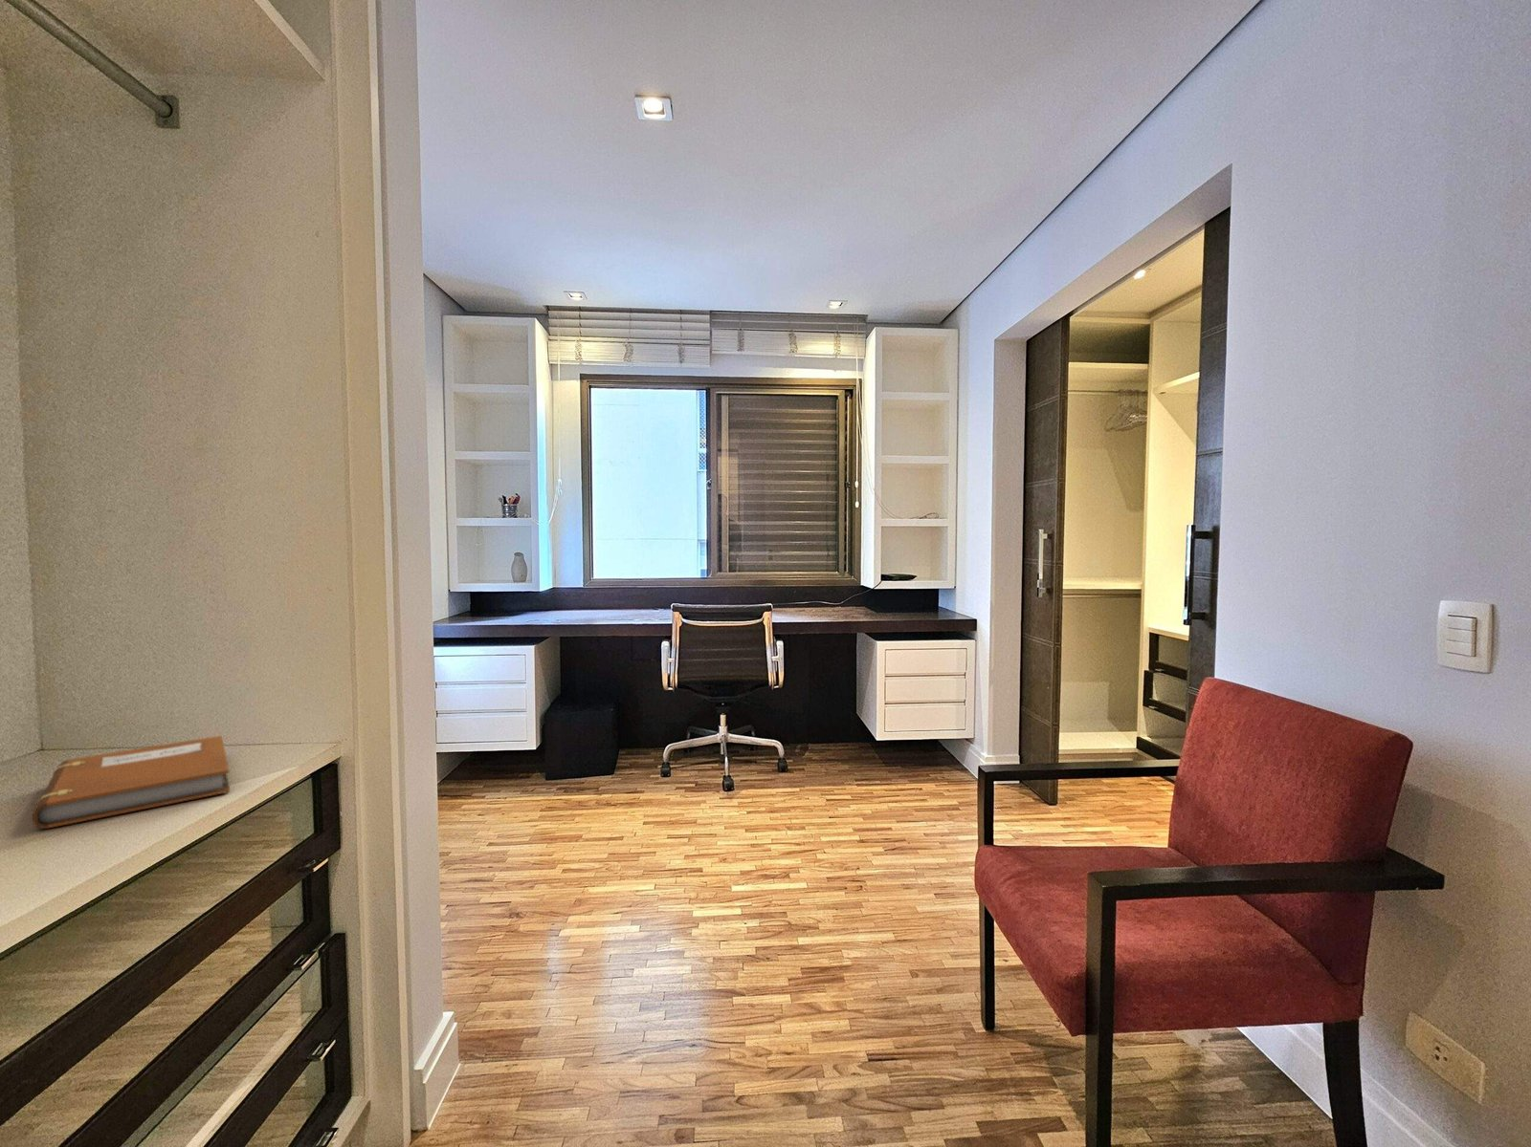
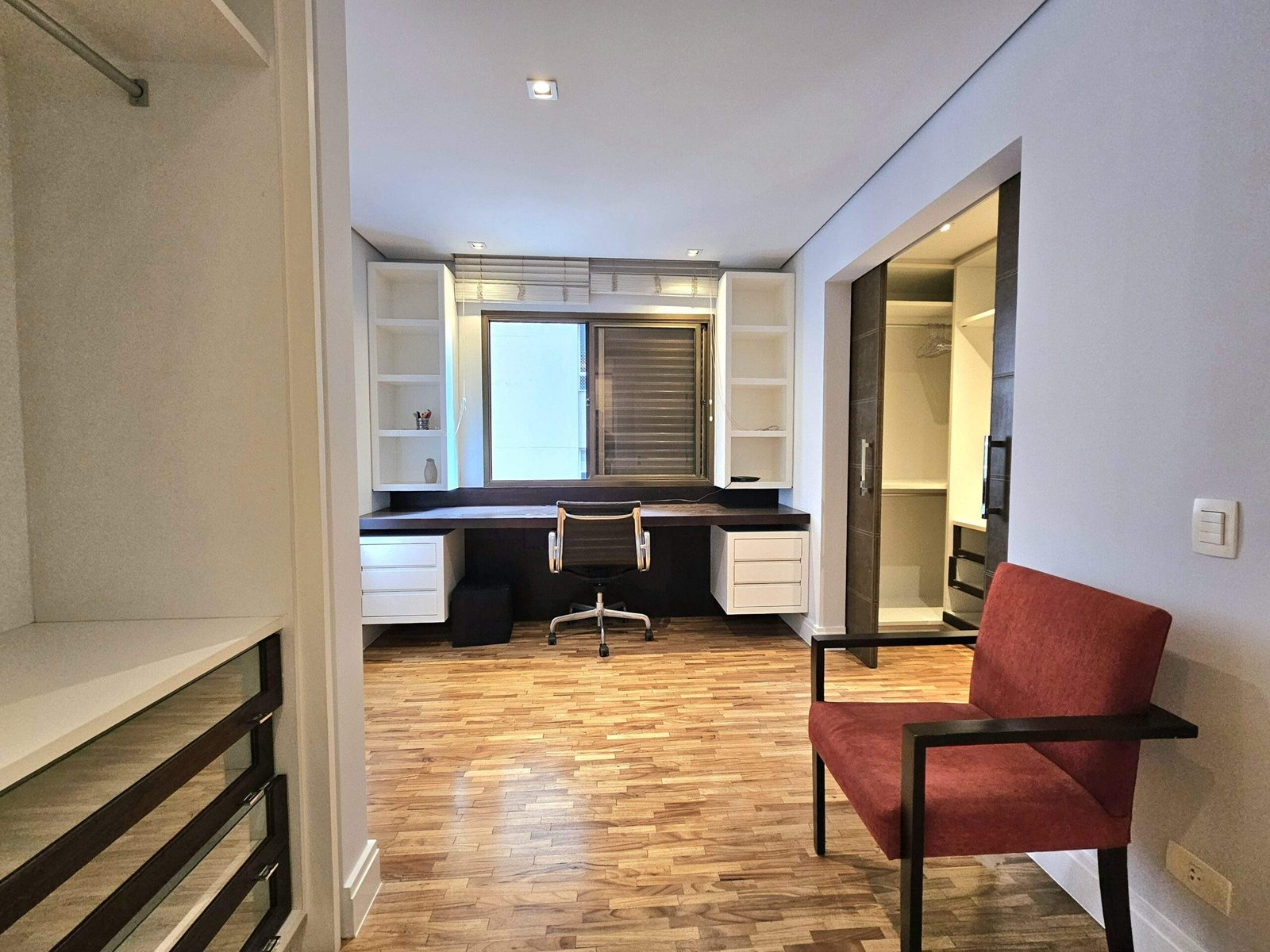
- notebook (141, 775)
